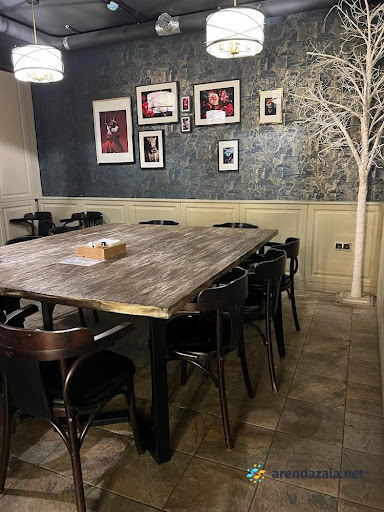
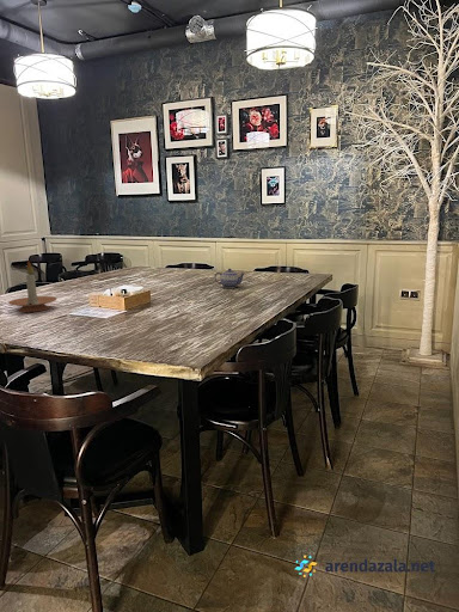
+ candle holder (31, 284)
+ teapot (230, 277)
